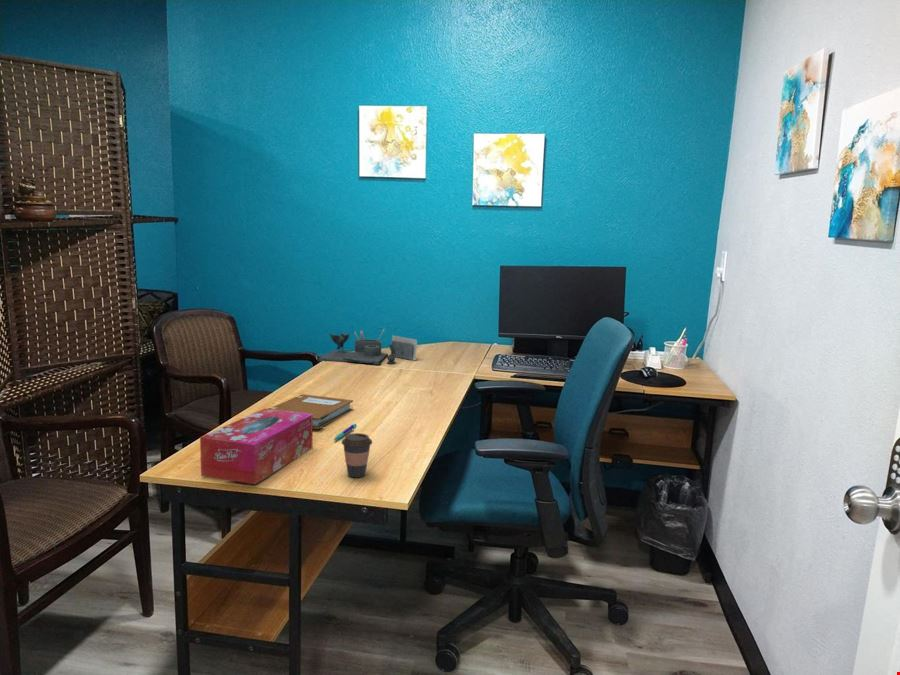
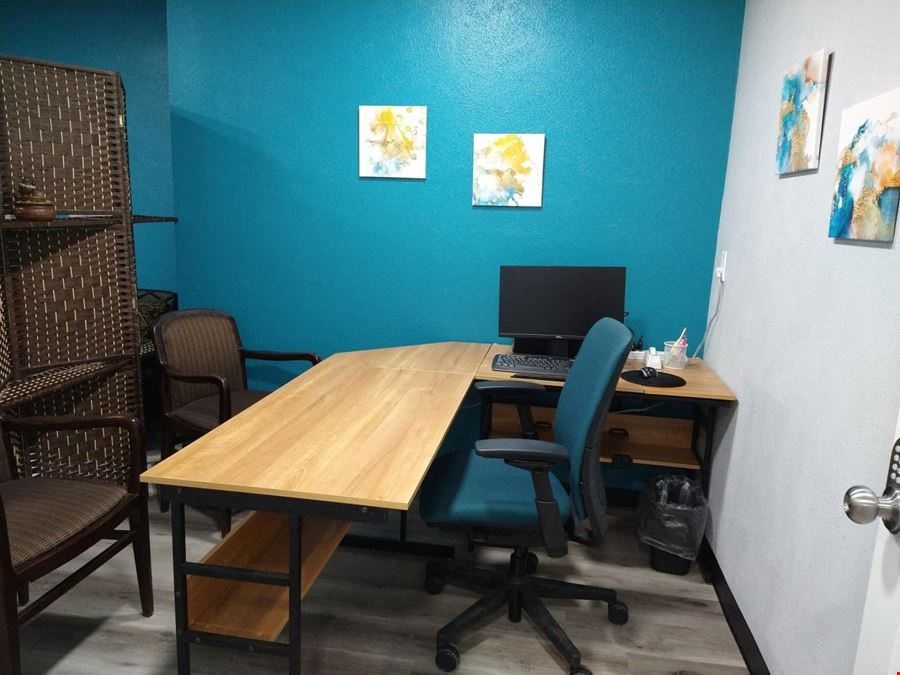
- tissue box (260, 443)
- coffee cup (356, 455)
- notebook (309, 409)
- pen (344, 431)
- desk organizer (368, 344)
